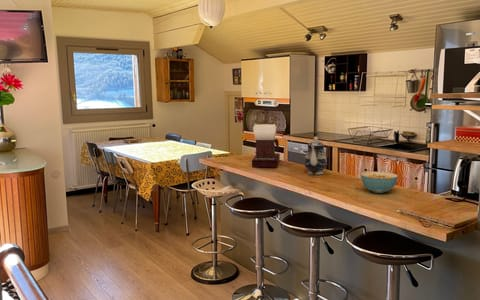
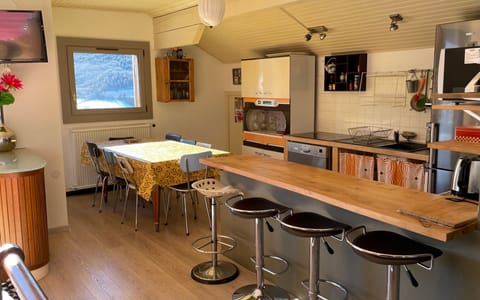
- teapot (315, 154)
- cereal bowl (378, 183)
- coffee maker (266, 143)
